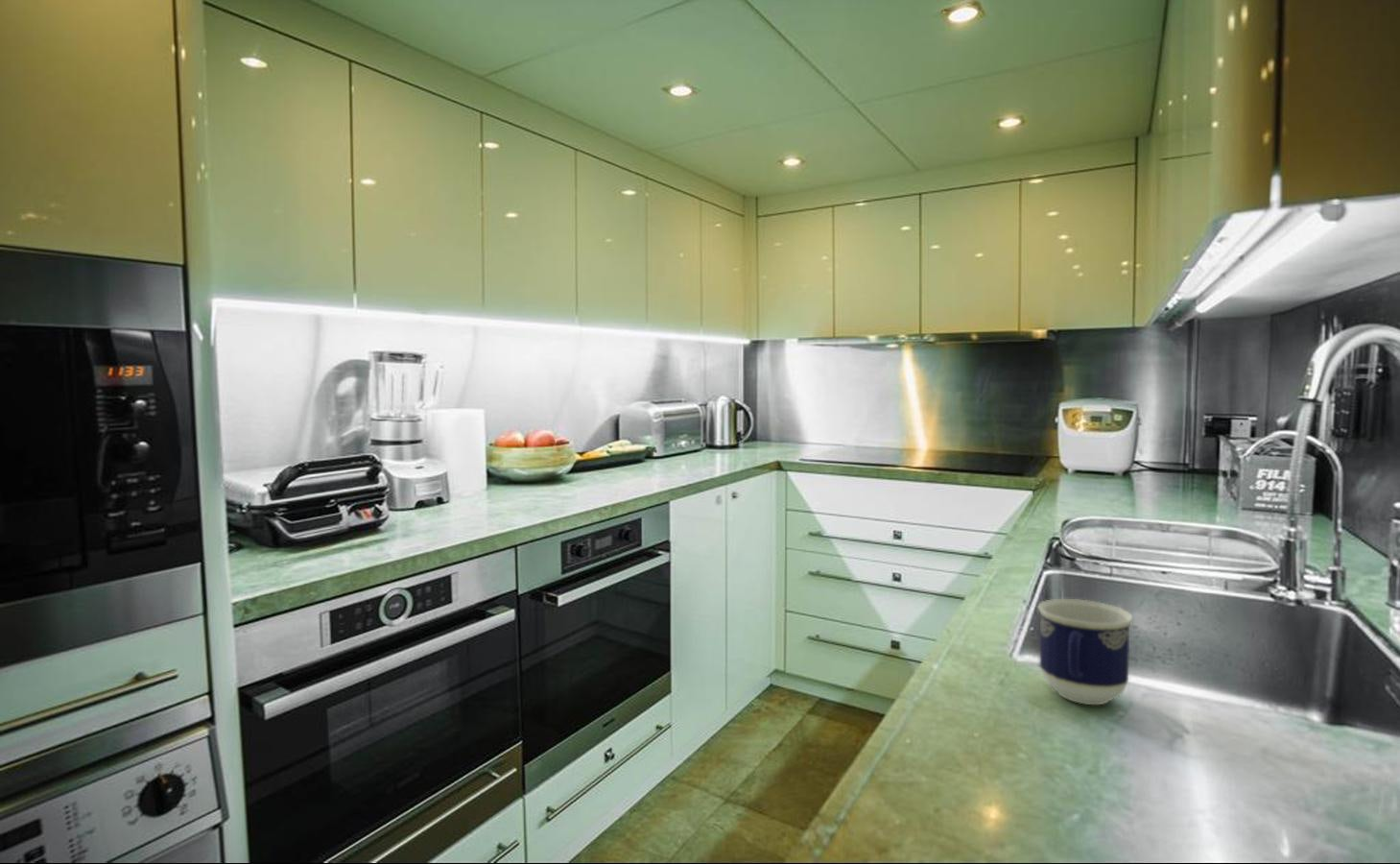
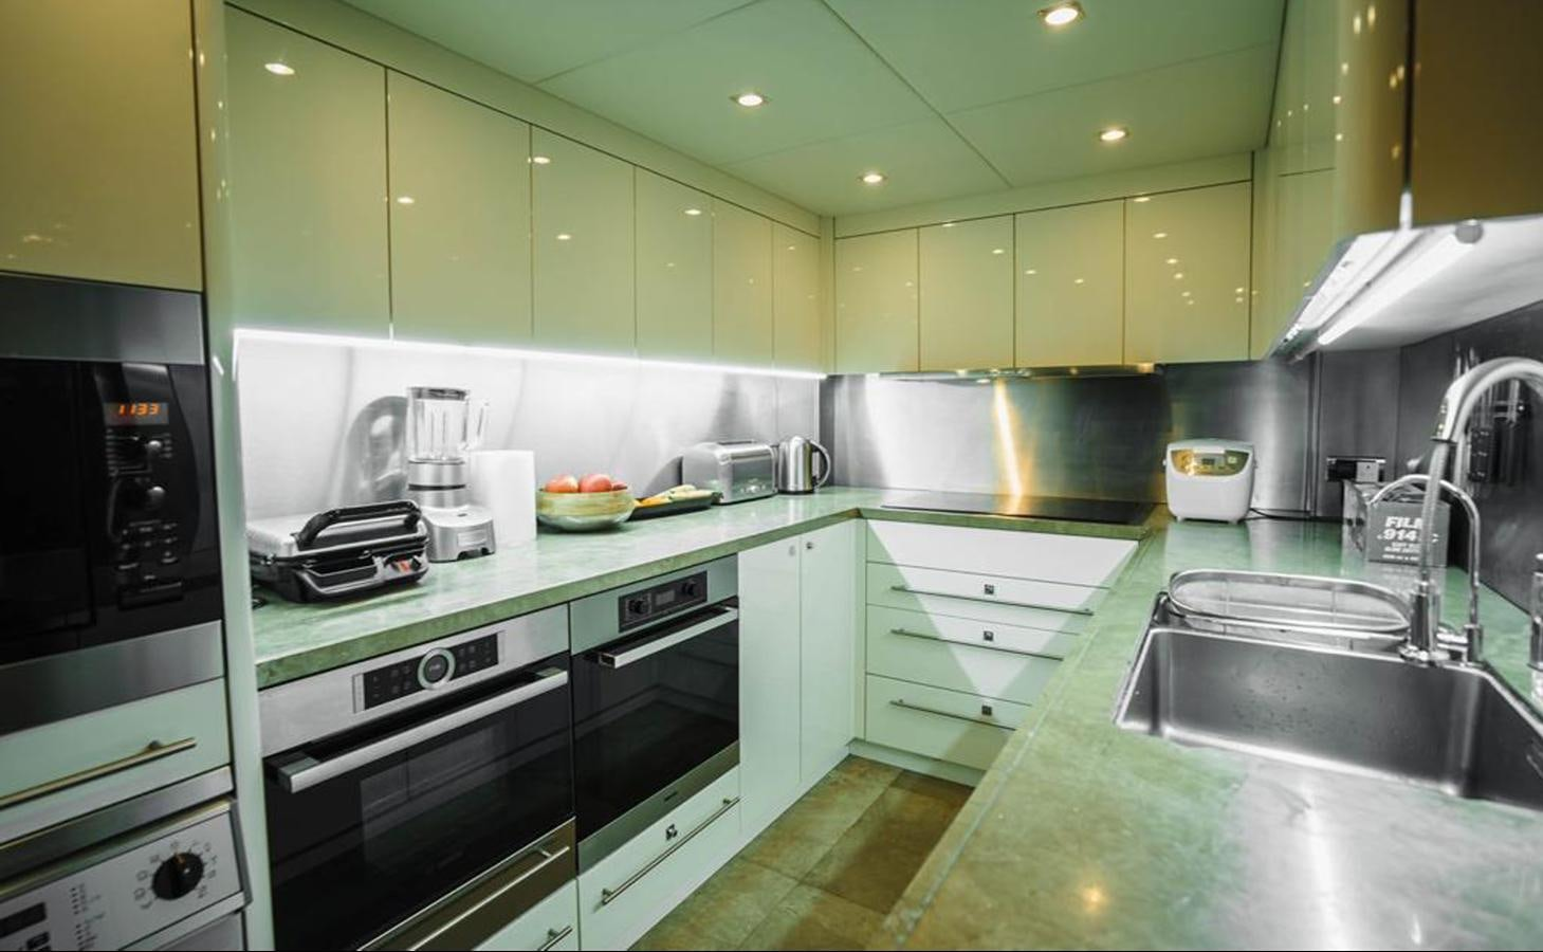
- cup (1081, 657)
